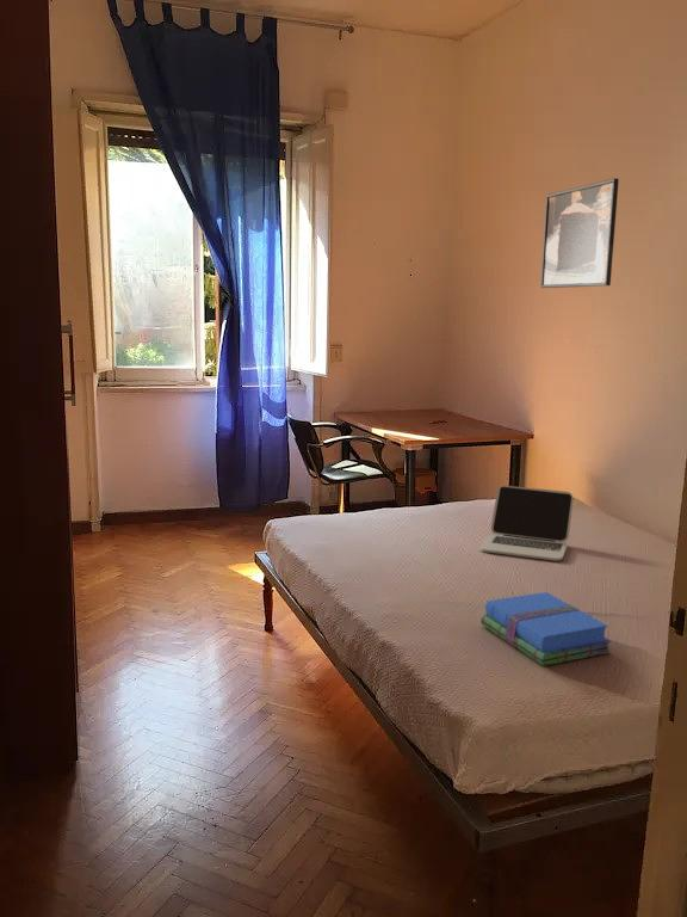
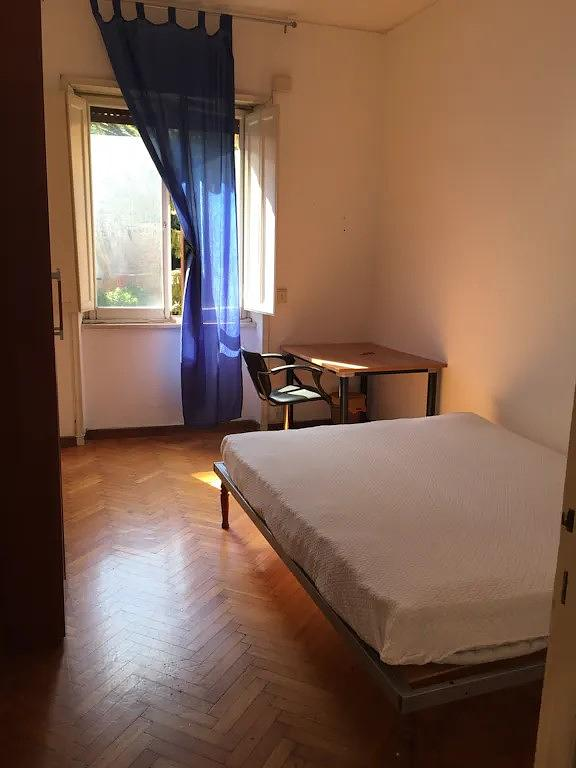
- laptop (527, 521)
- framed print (576, 236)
- books (544, 626)
